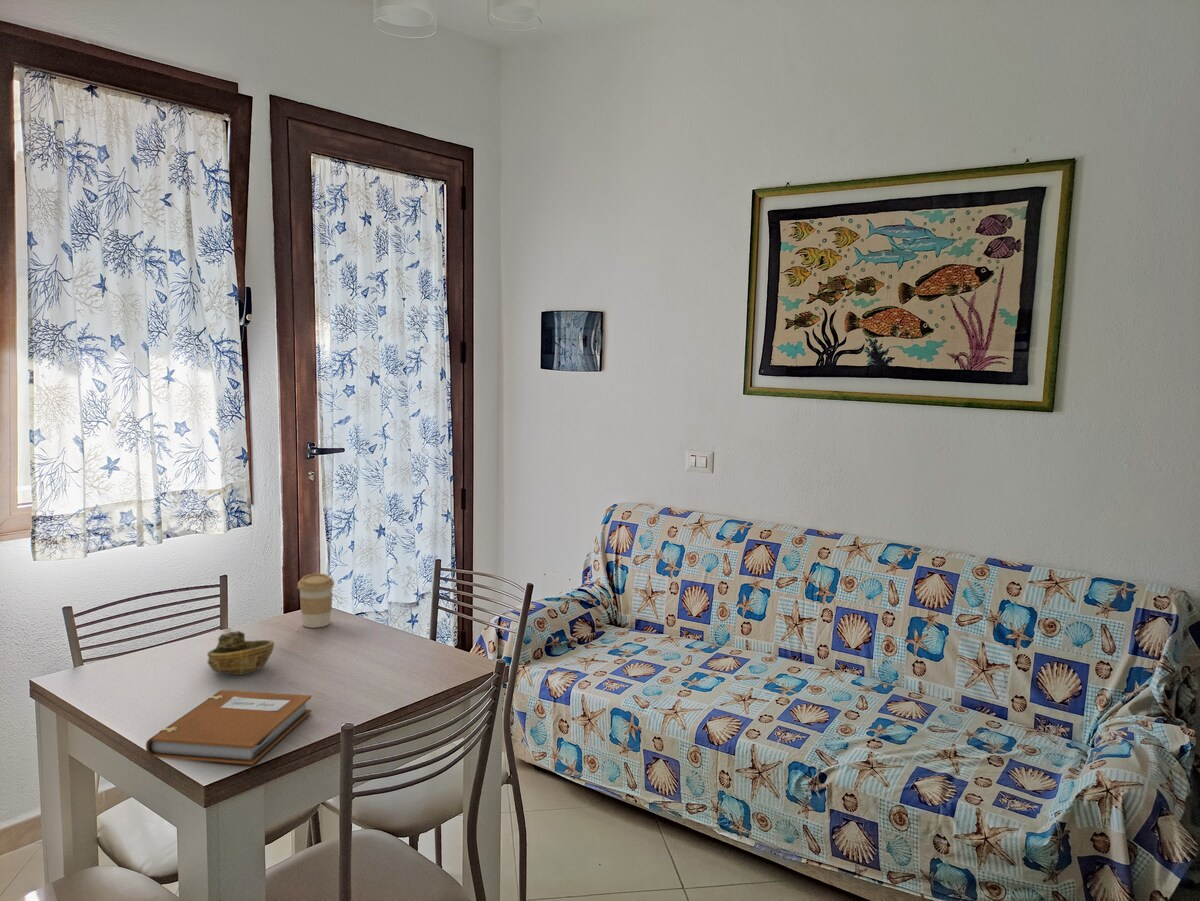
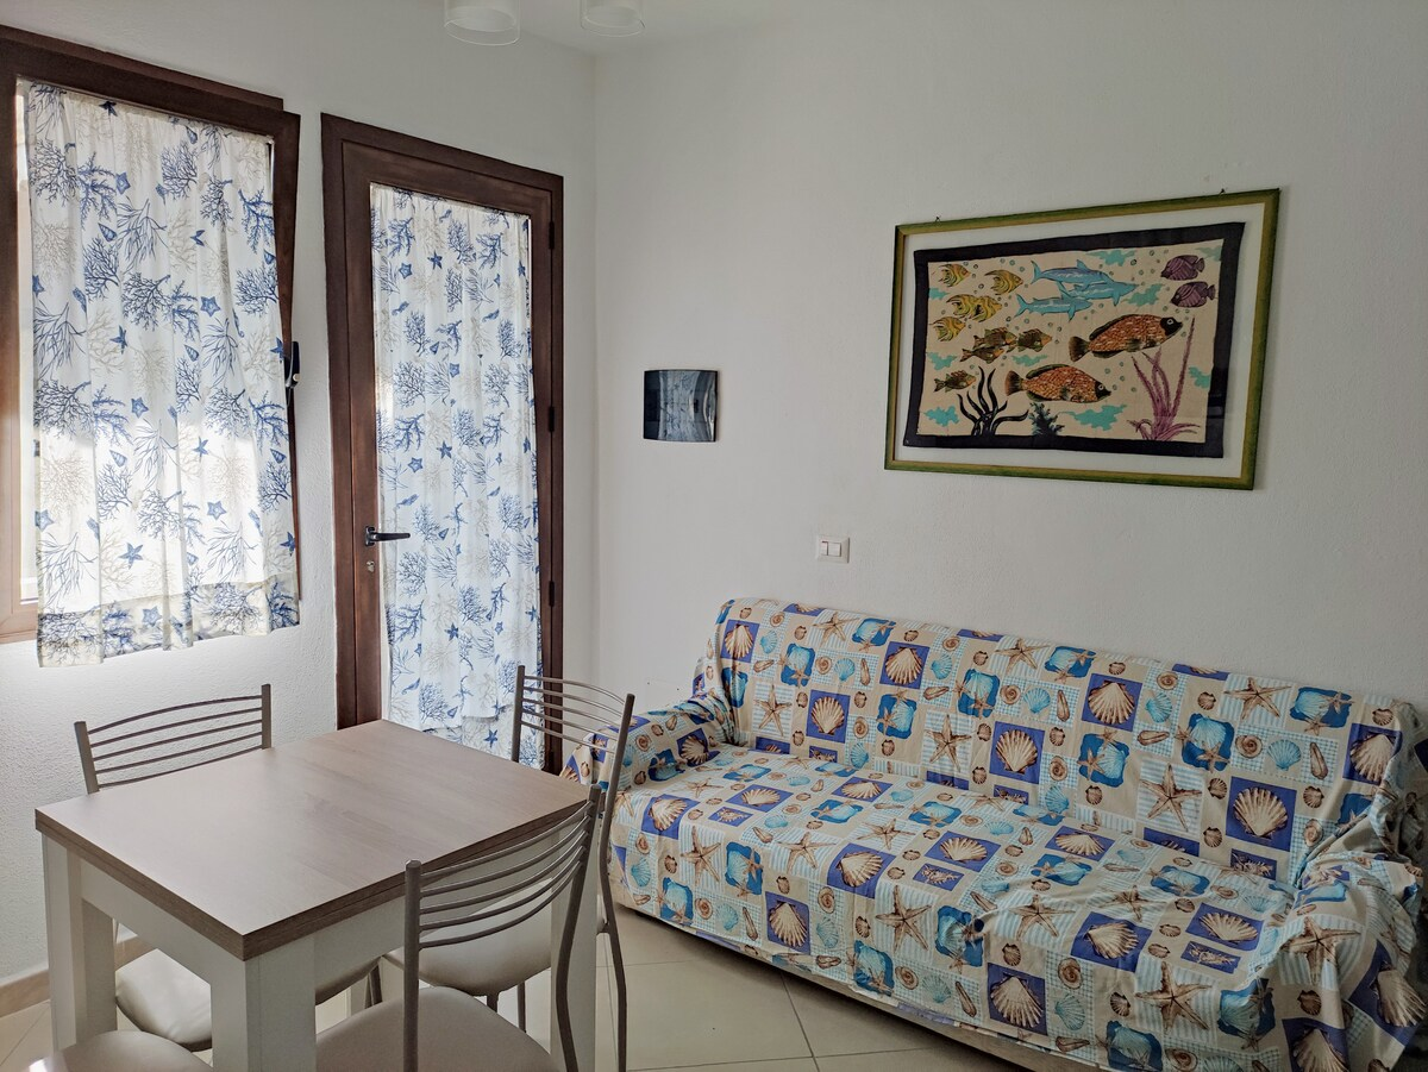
- decorative bowl (235, 650)
- coffee cup (316, 600)
- notebook (235, 722)
